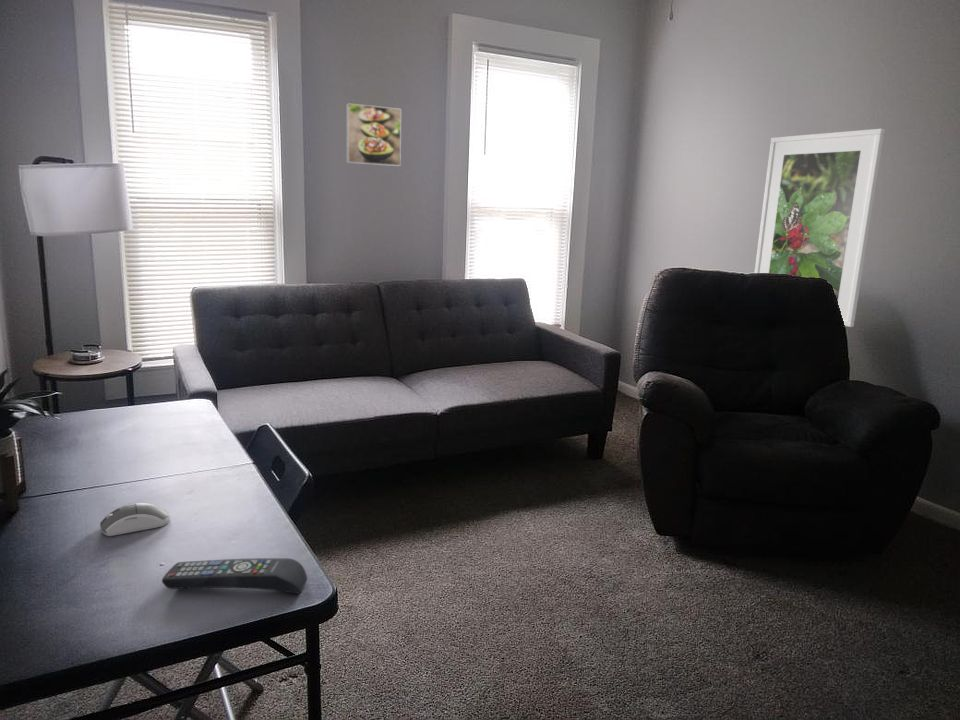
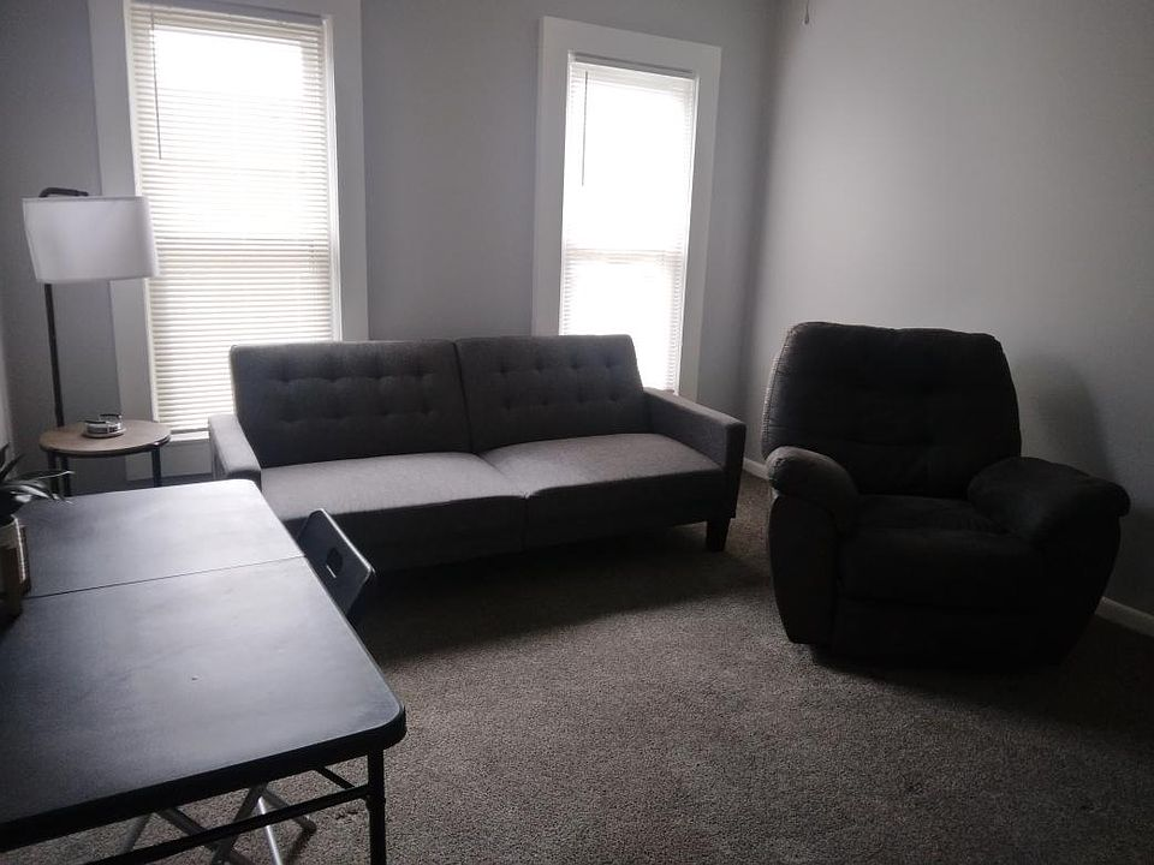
- computer mouse (135, 514)
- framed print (373, 135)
- remote control (236, 574)
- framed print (810, 228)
